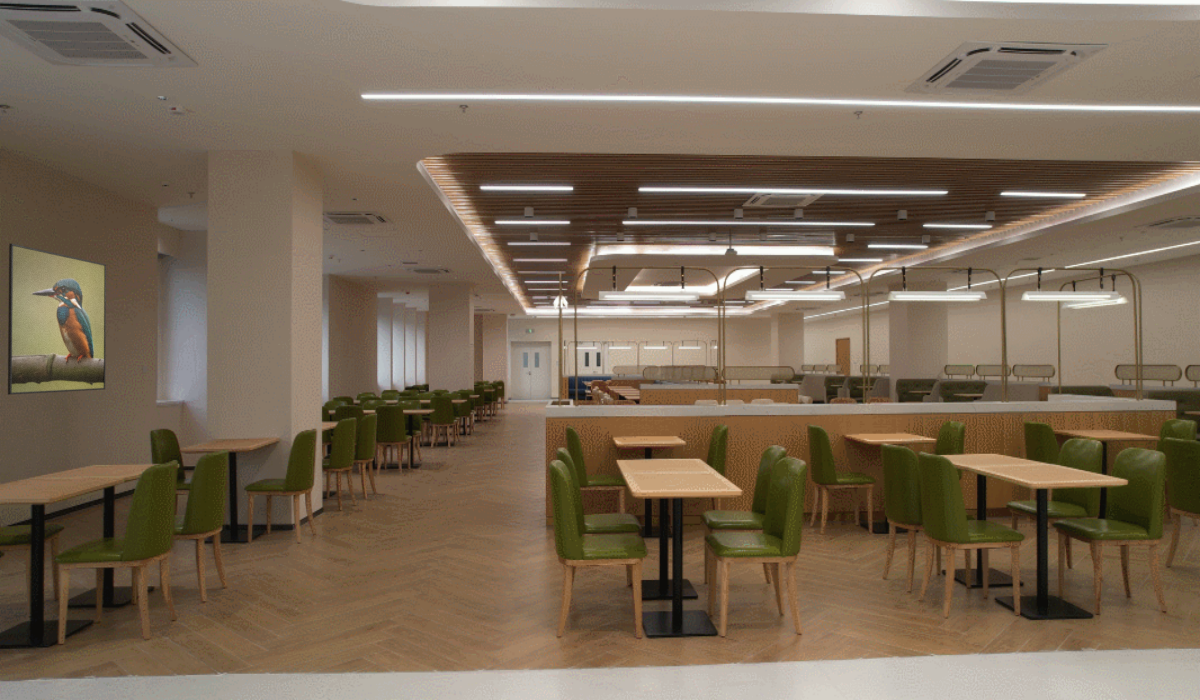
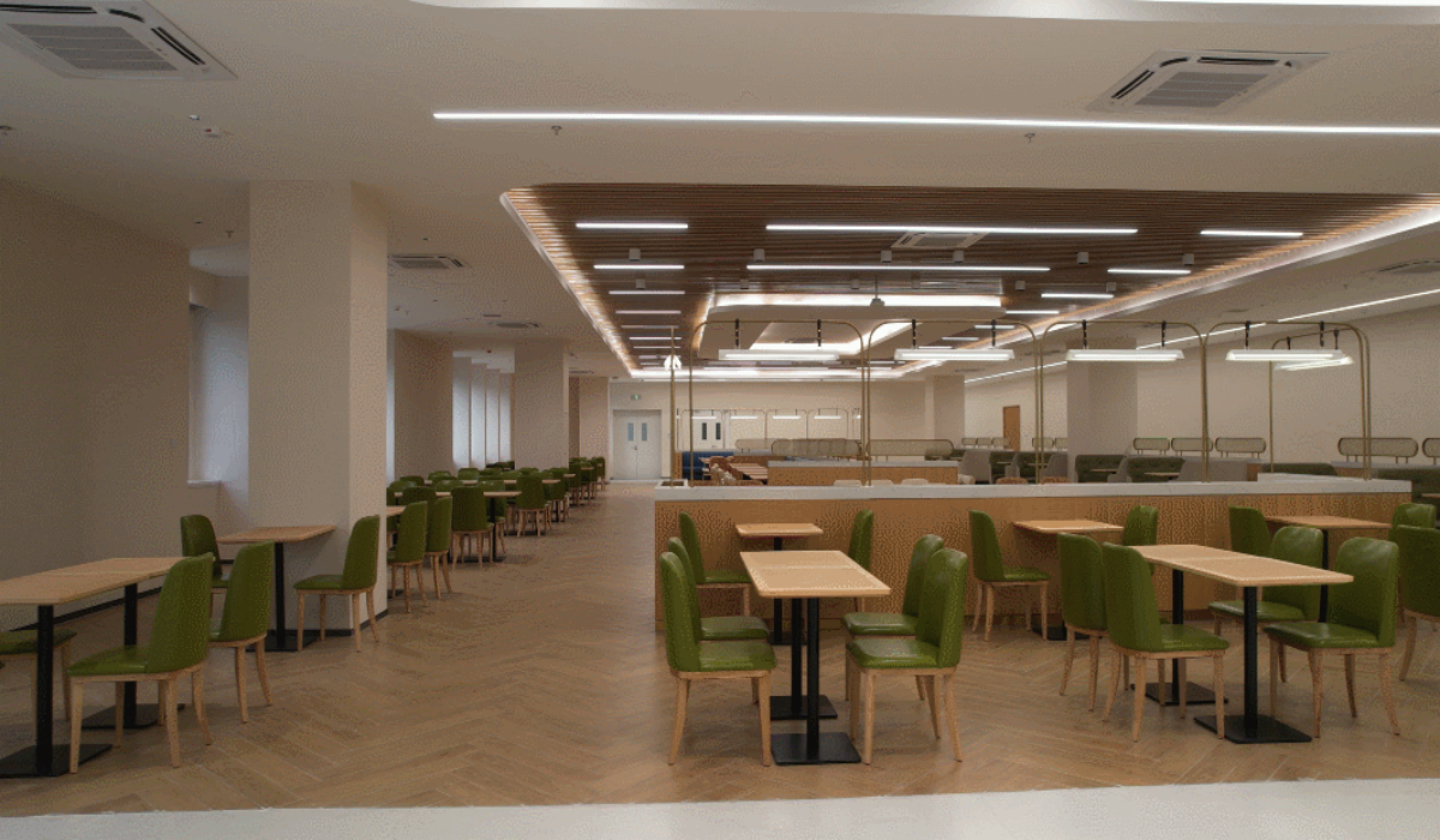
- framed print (61, 323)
